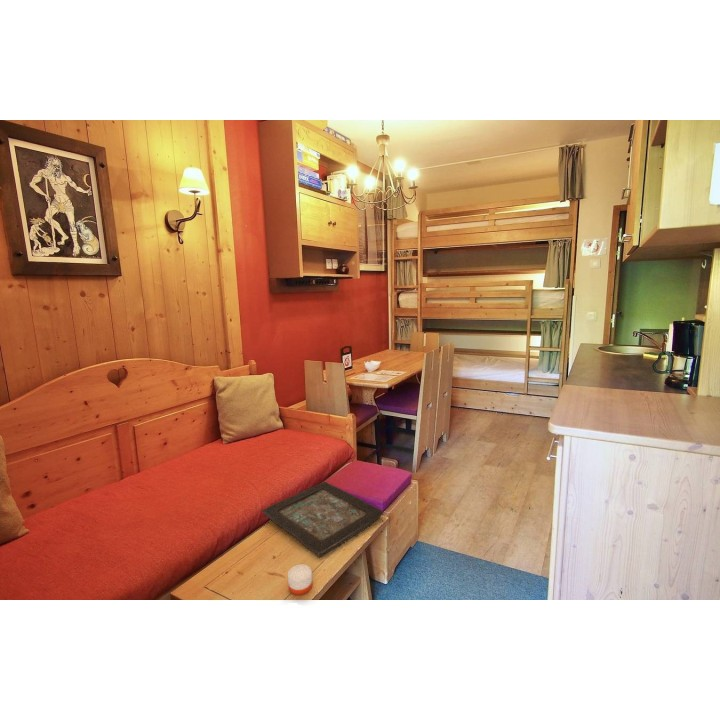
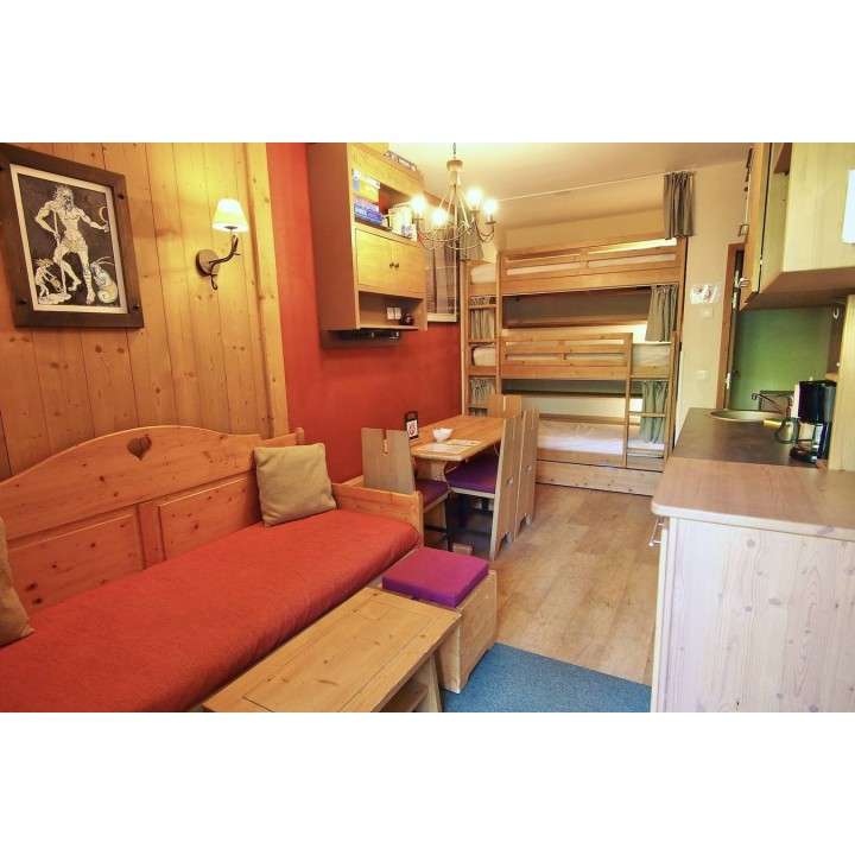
- candle (299, 572)
- decorative tray (322, 513)
